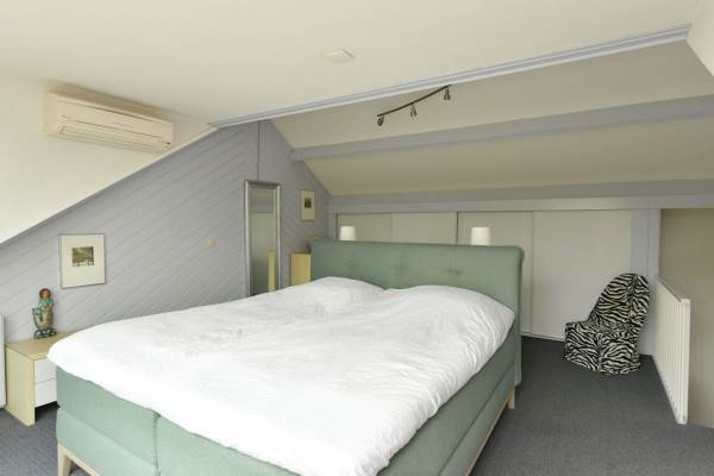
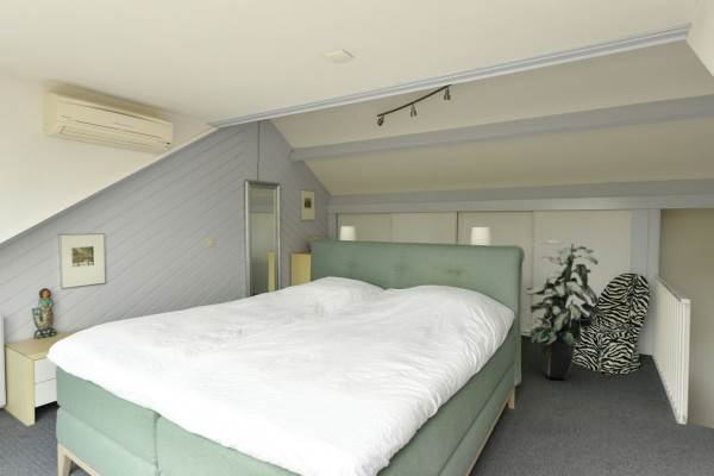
+ indoor plant (559, 307)
